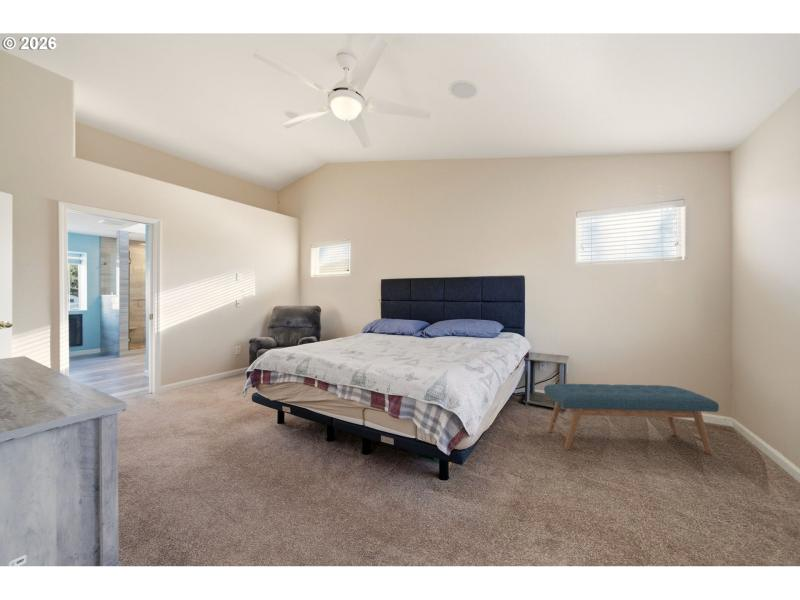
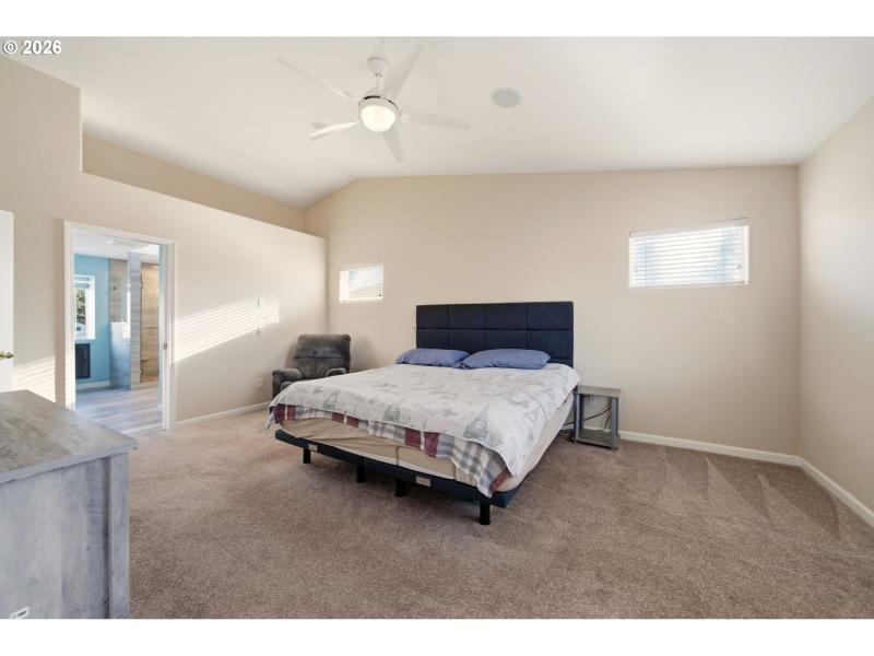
- bench (623, 415)
